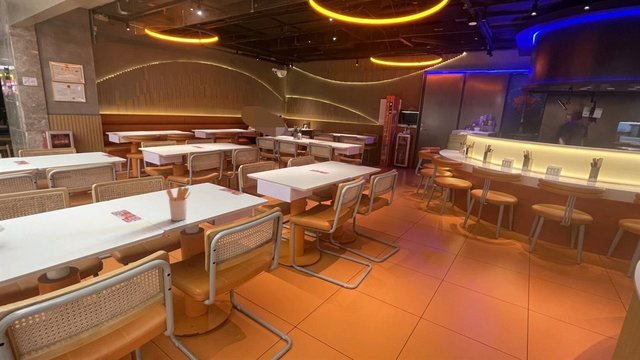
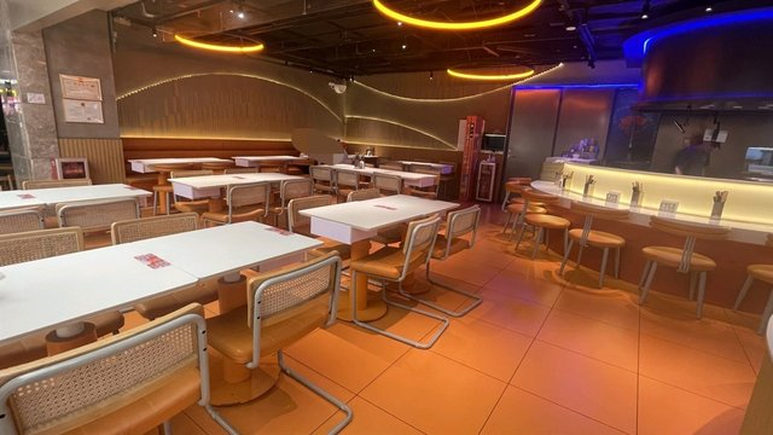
- utensil holder (180, 202)
